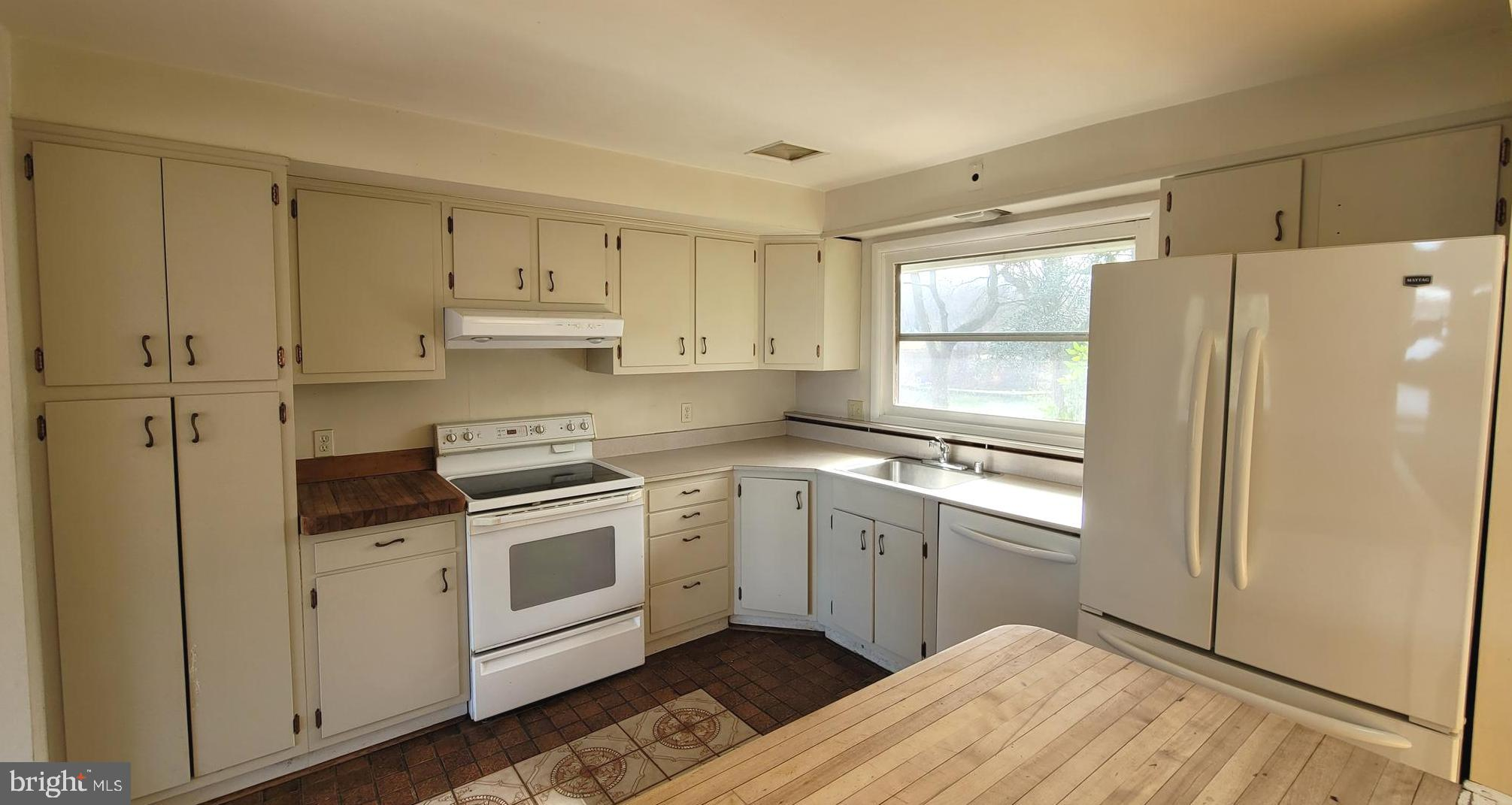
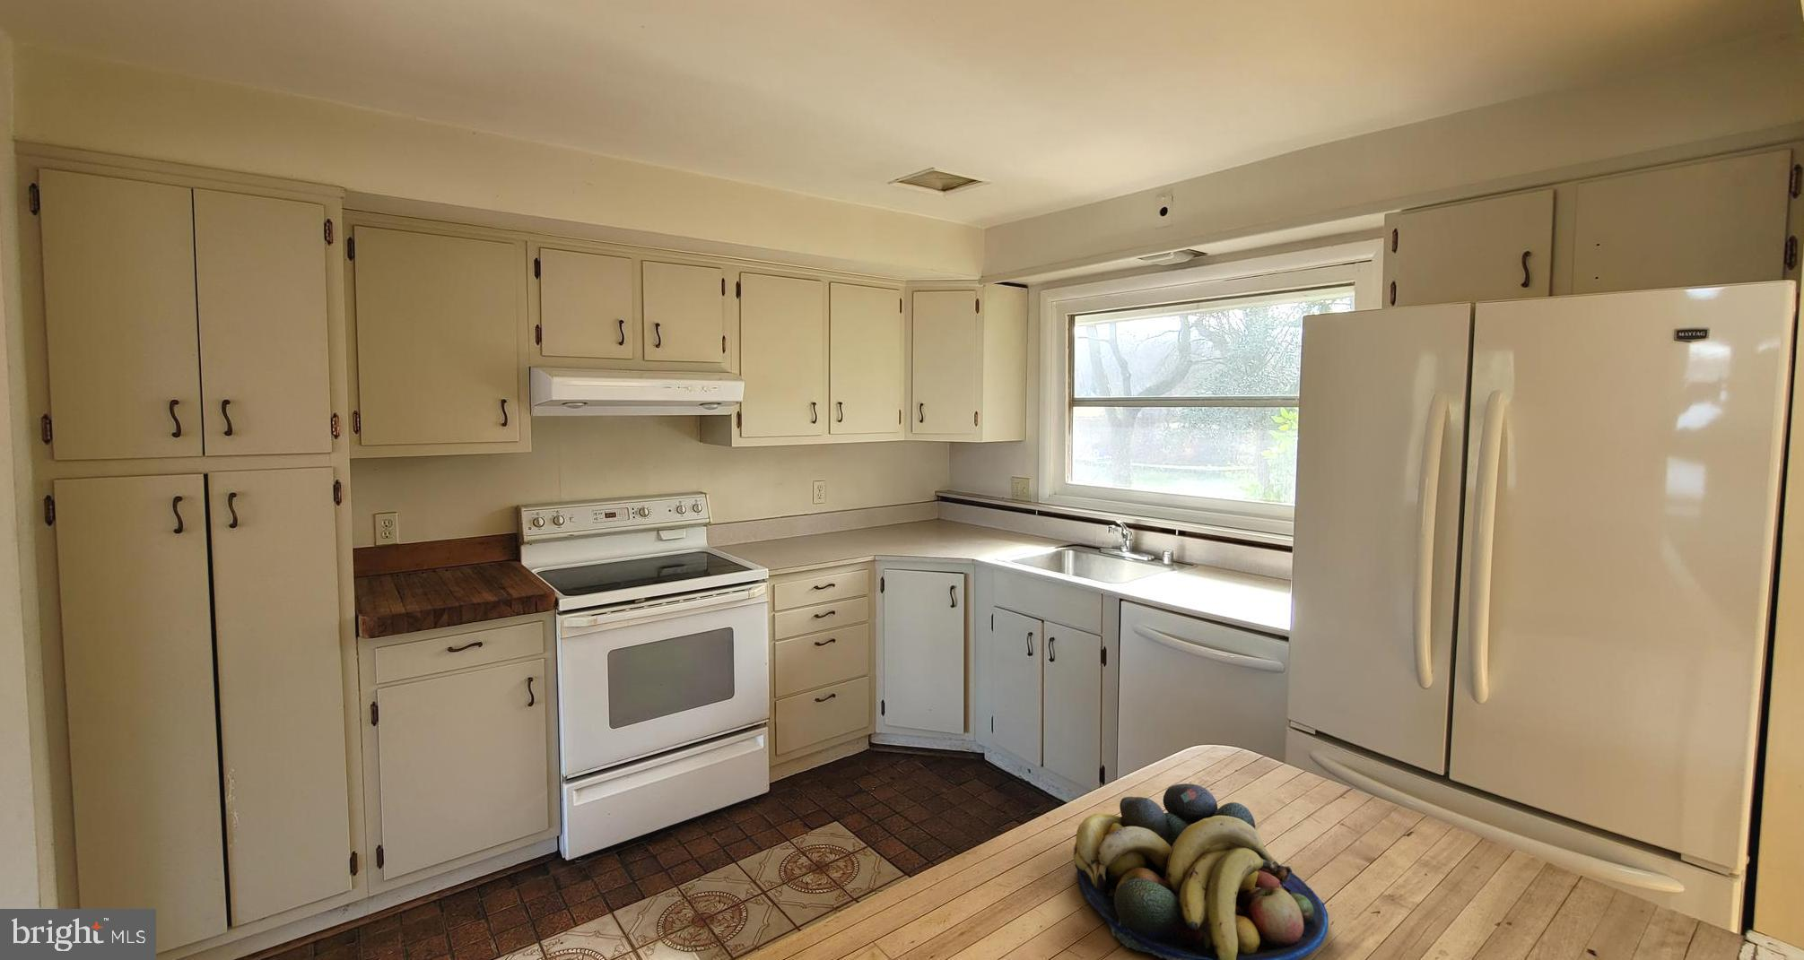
+ fruit bowl (1198, 854)
